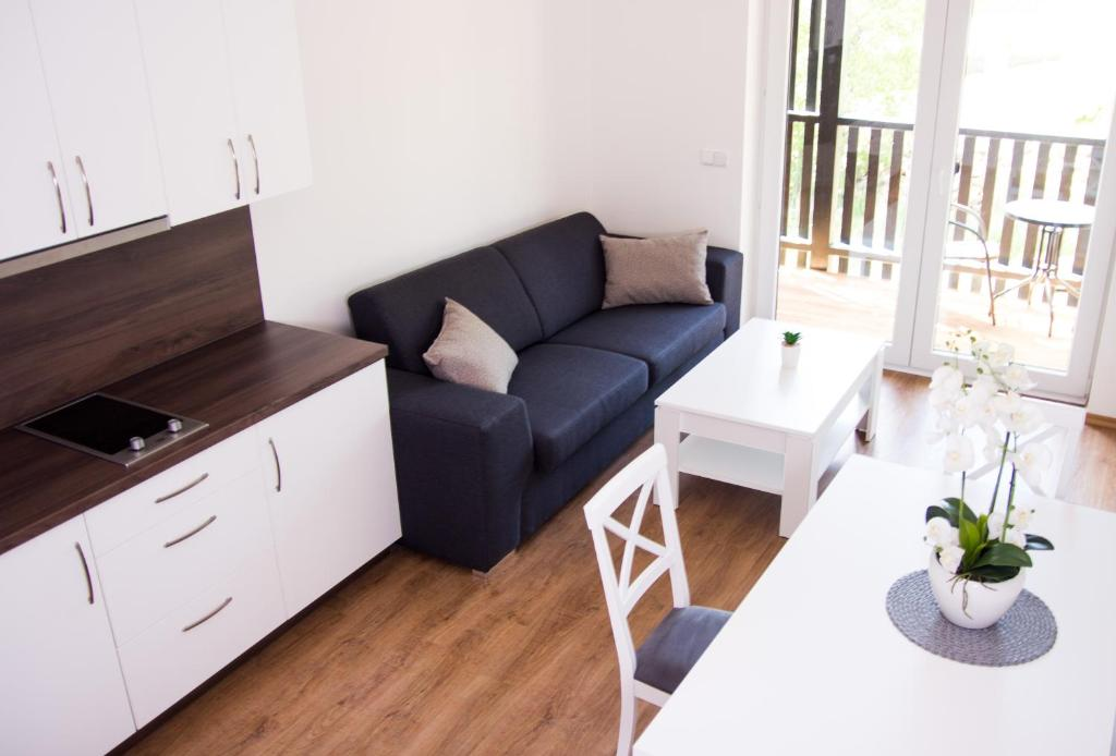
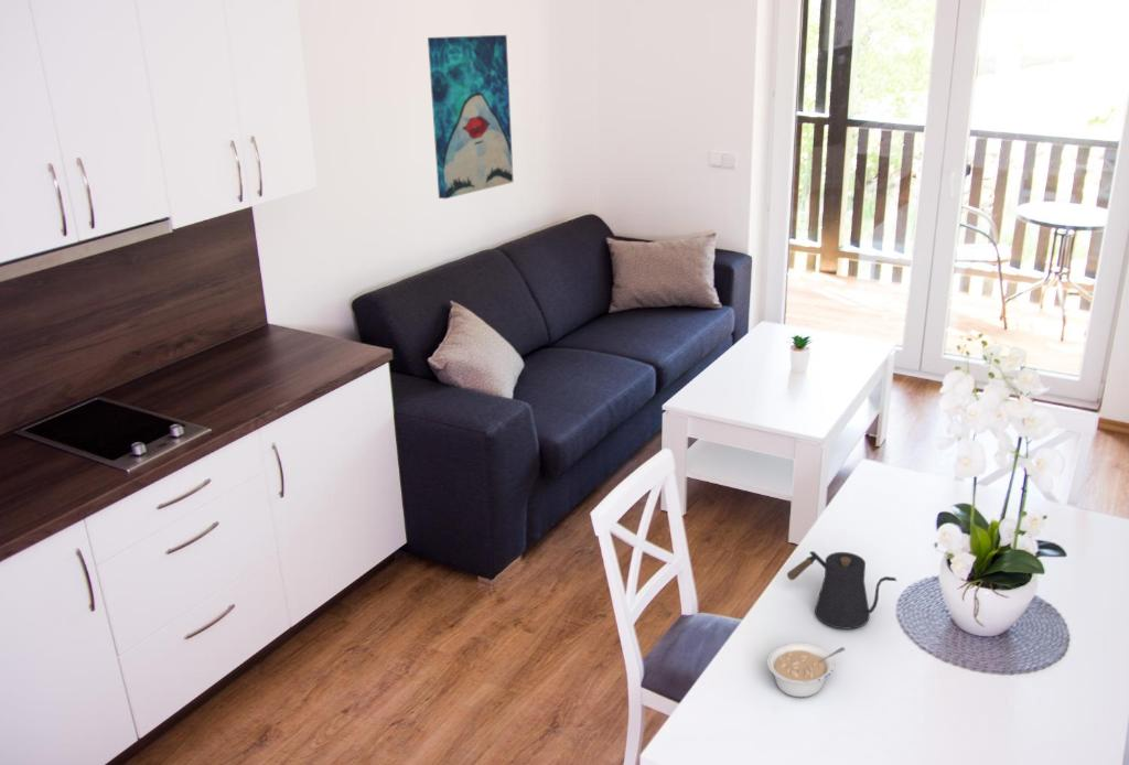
+ kettle (840, 586)
+ wall art (473, 115)
+ legume (802, 669)
